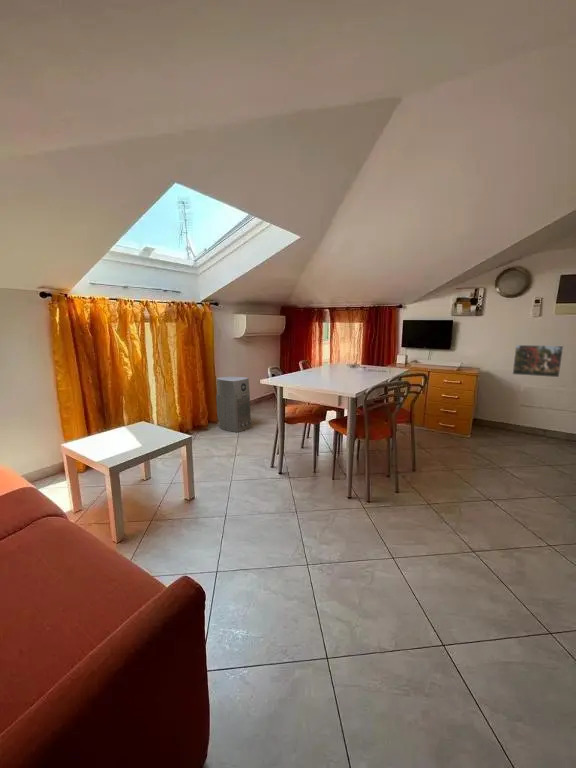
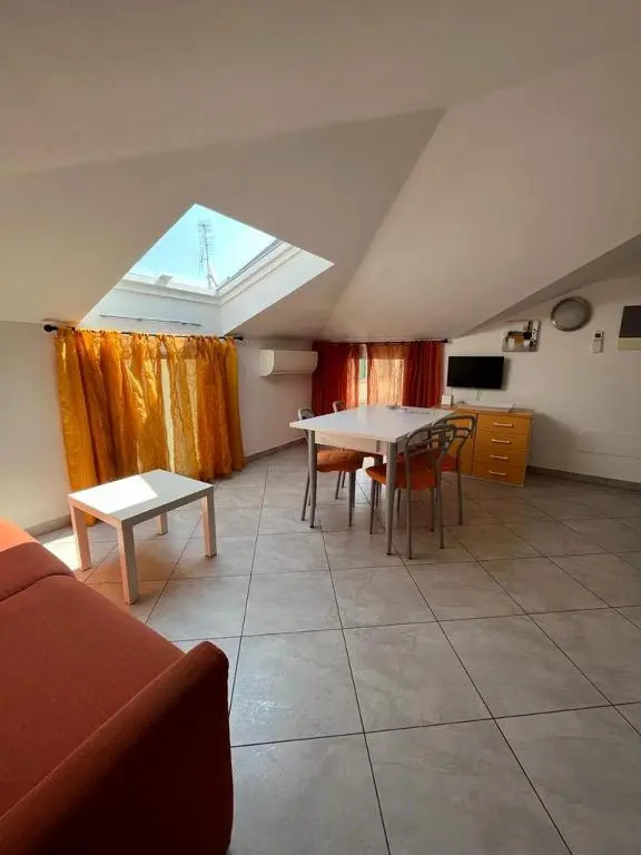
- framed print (536, 360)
- air purifier (233, 403)
